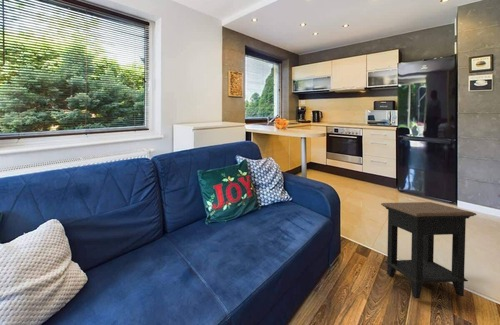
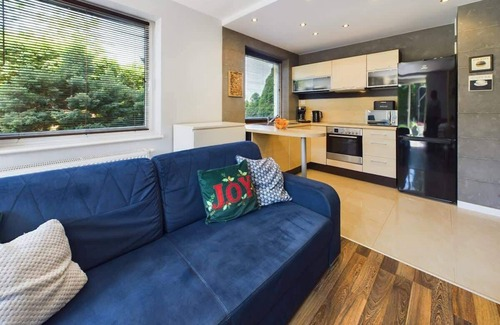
- side table (423, 246)
